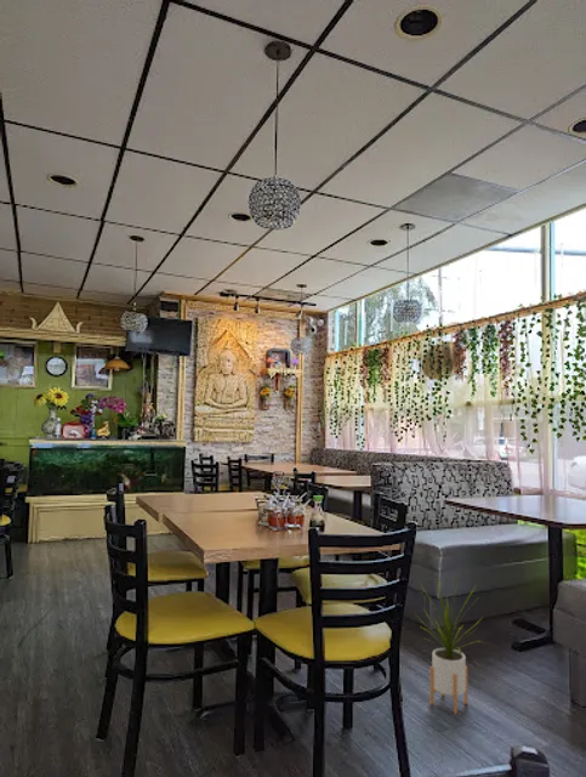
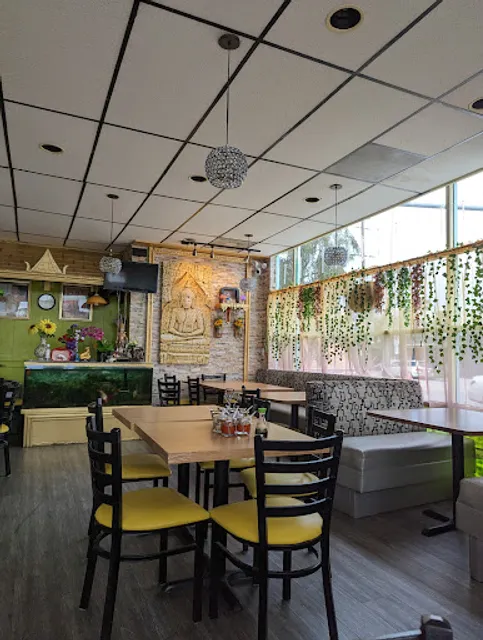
- house plant (449, 637)
